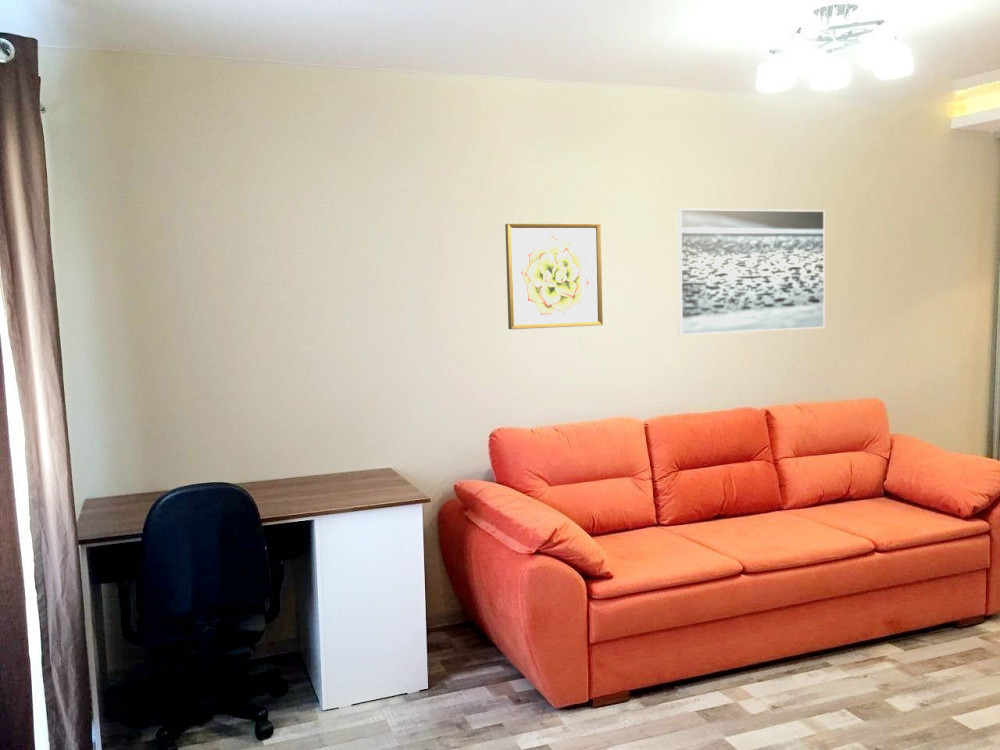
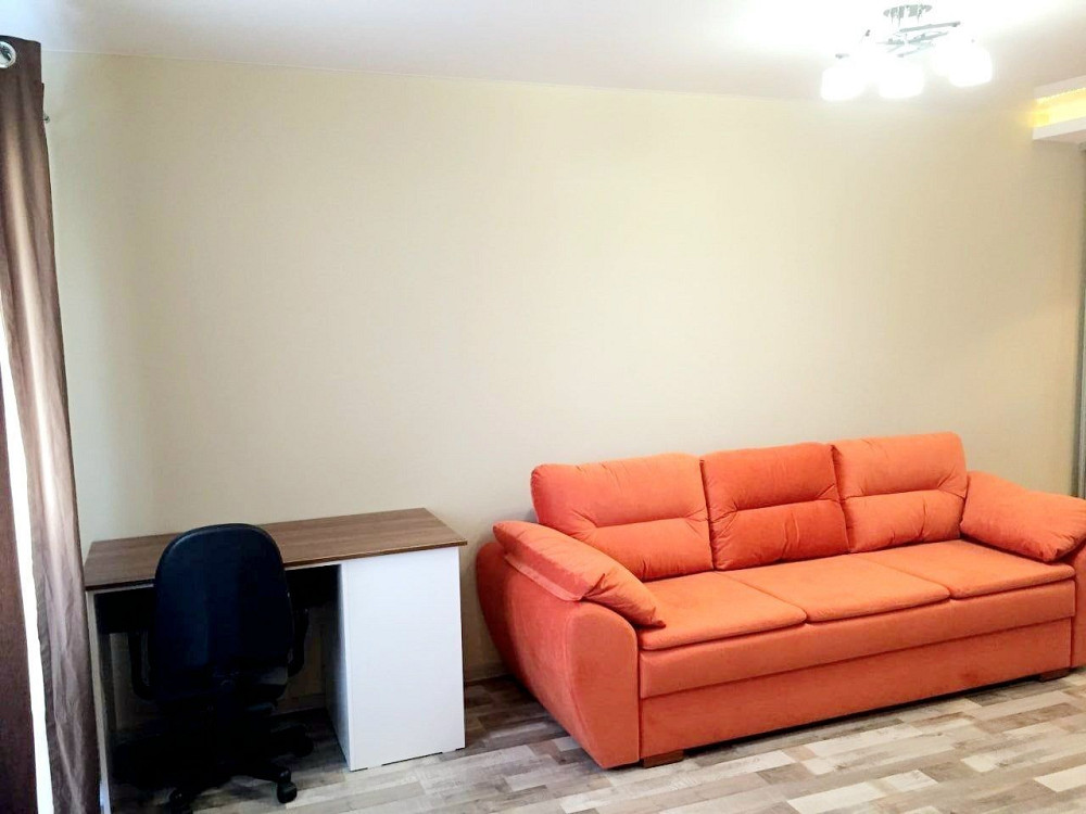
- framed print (753, 270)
- wall art (555, 275)
